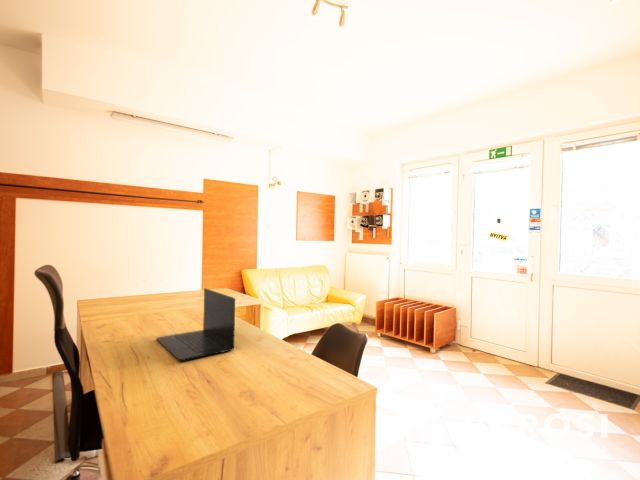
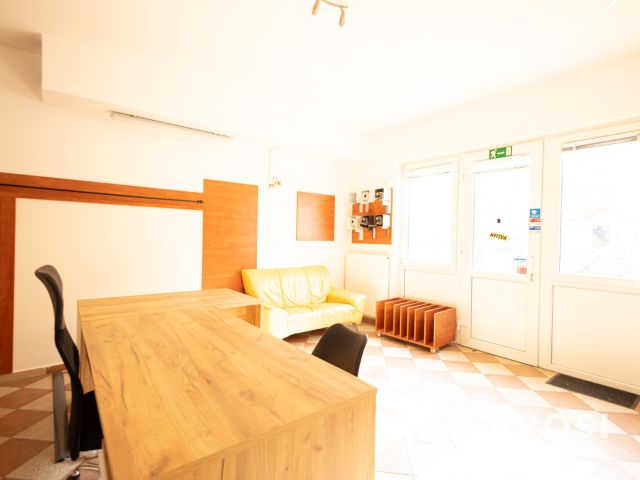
- laptop (203, 319)
